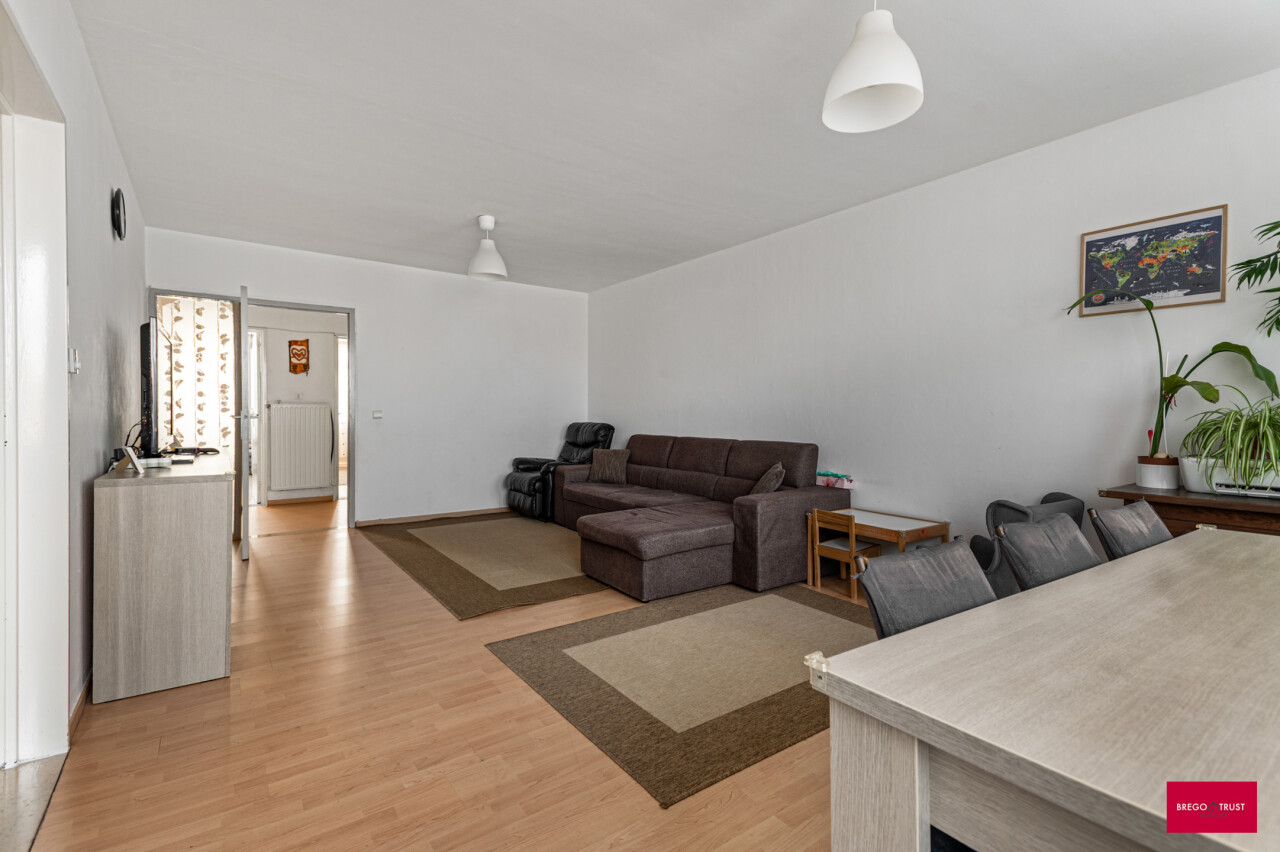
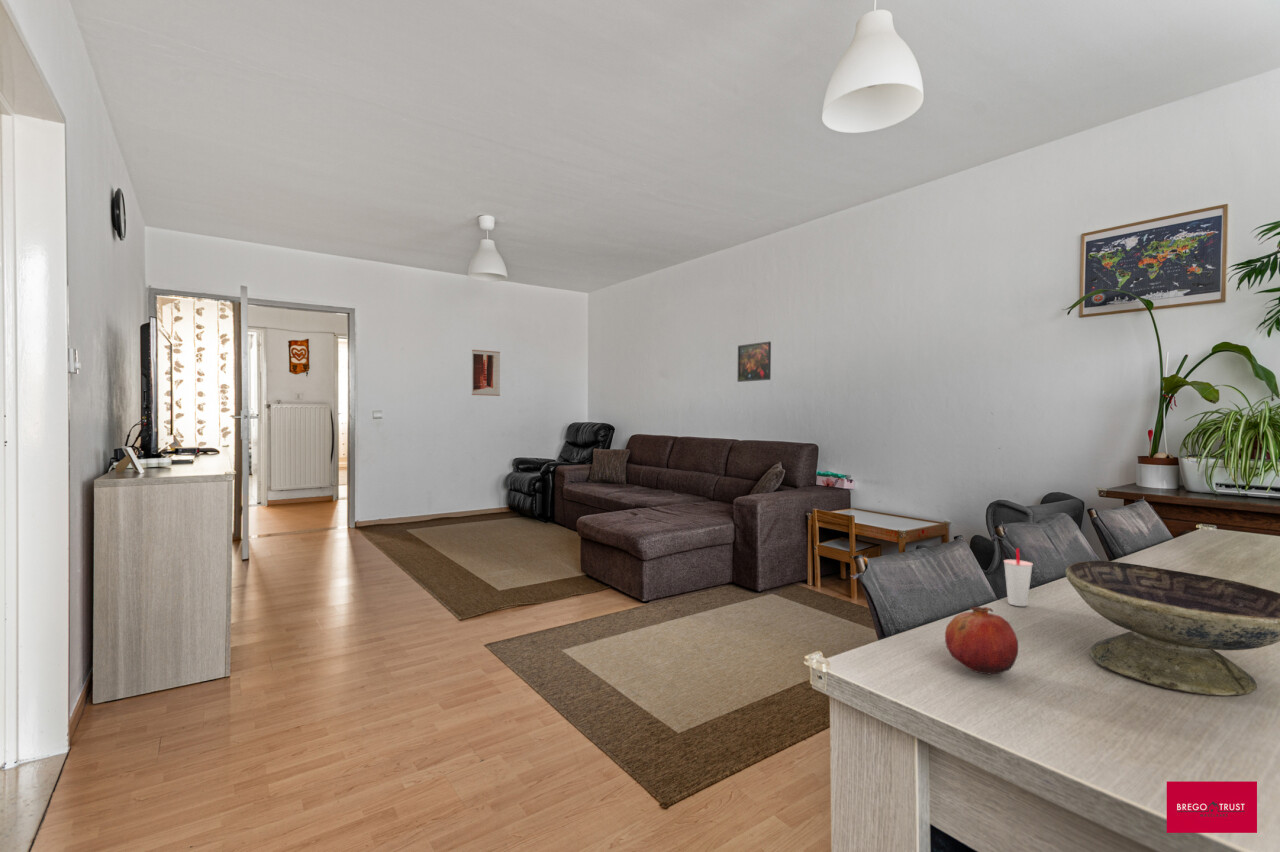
+ decorative bowl (1176, 624)
+ cup (1017, 576)
+ fruit (981, 639)
+ wall art (486, 373)
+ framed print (753, 362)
